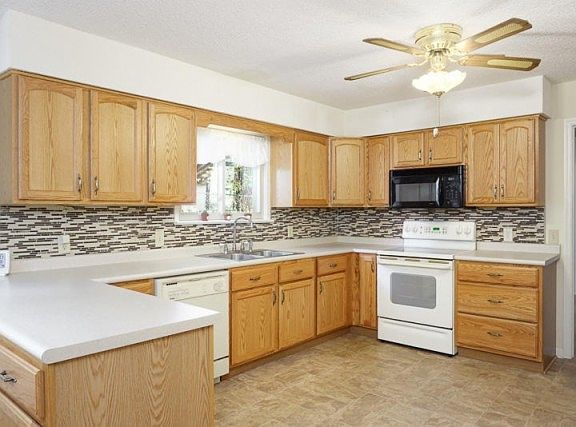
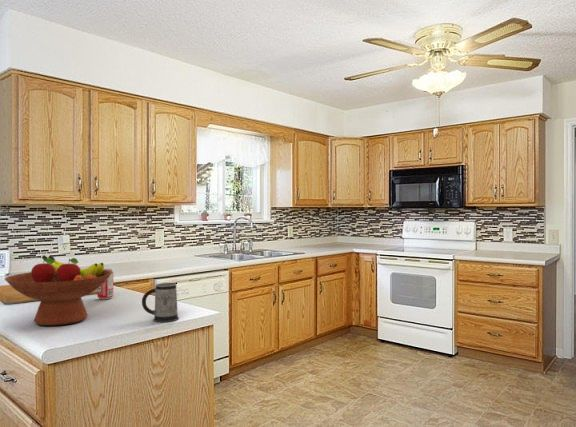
+ mug (160, 302)
+ fruit bowl (61, 288)
+ chopping board (37, 300)
+ beverage can (105, 284)
